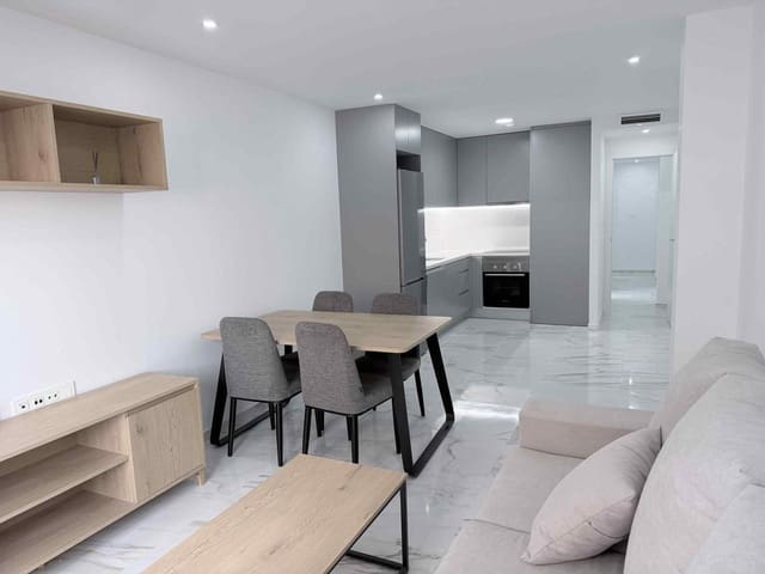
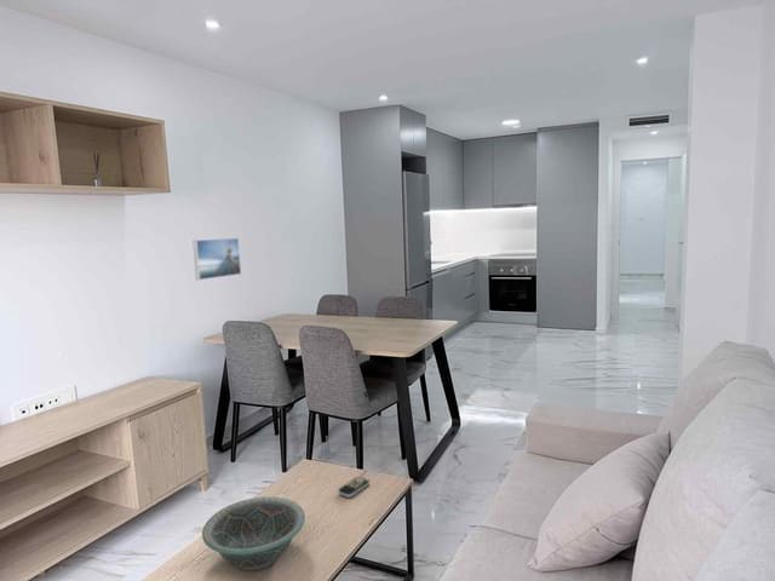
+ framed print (218, 258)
+ remote control (354, 485)
+ decorative bowl (256, 539)
